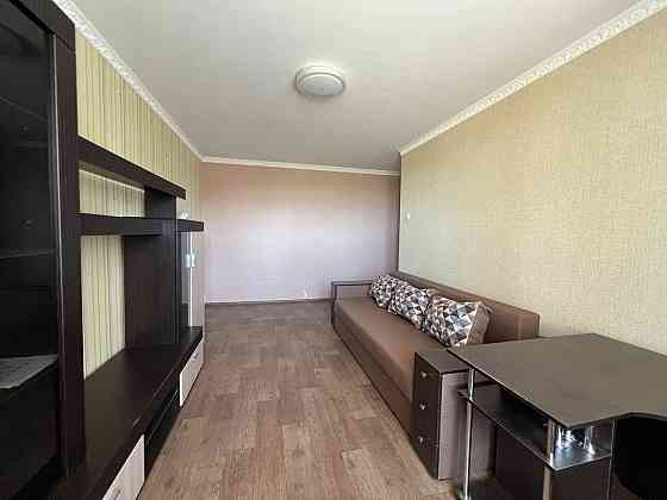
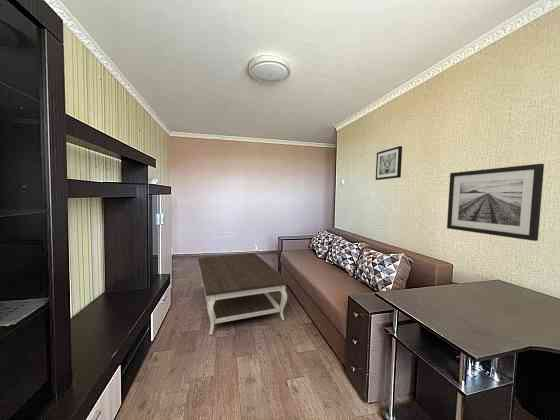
+ wall art (487, 201)
+ wall art (387, 164)
+ coffee table (236, 284)
